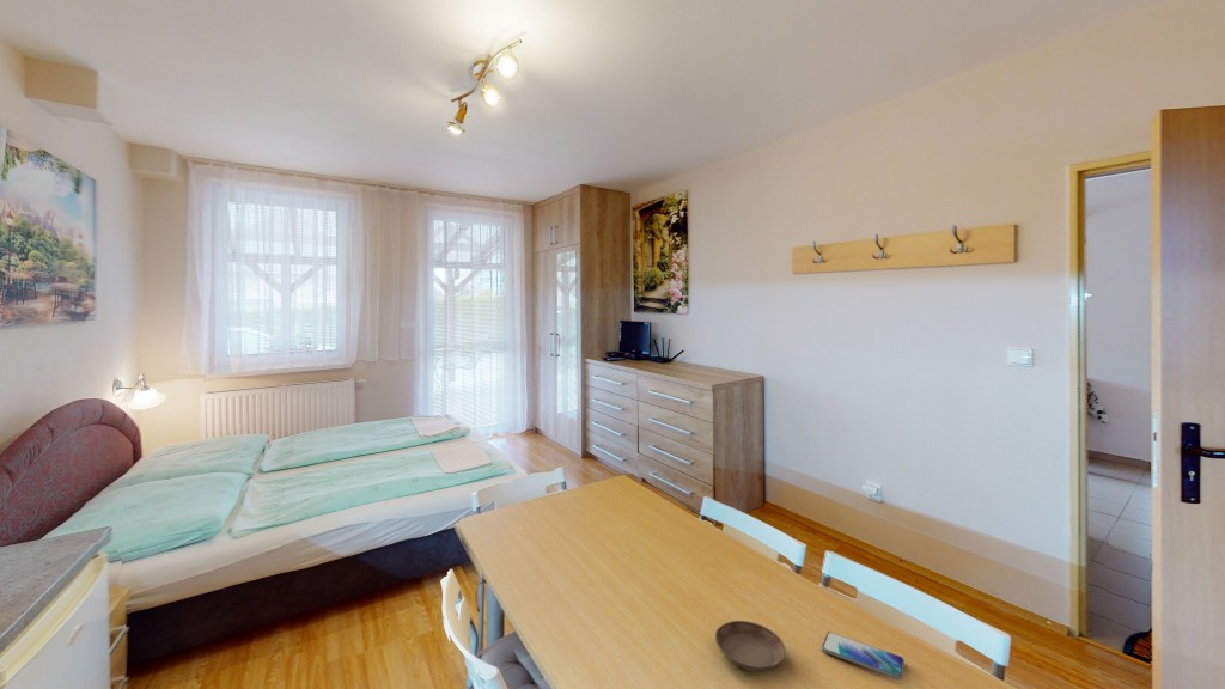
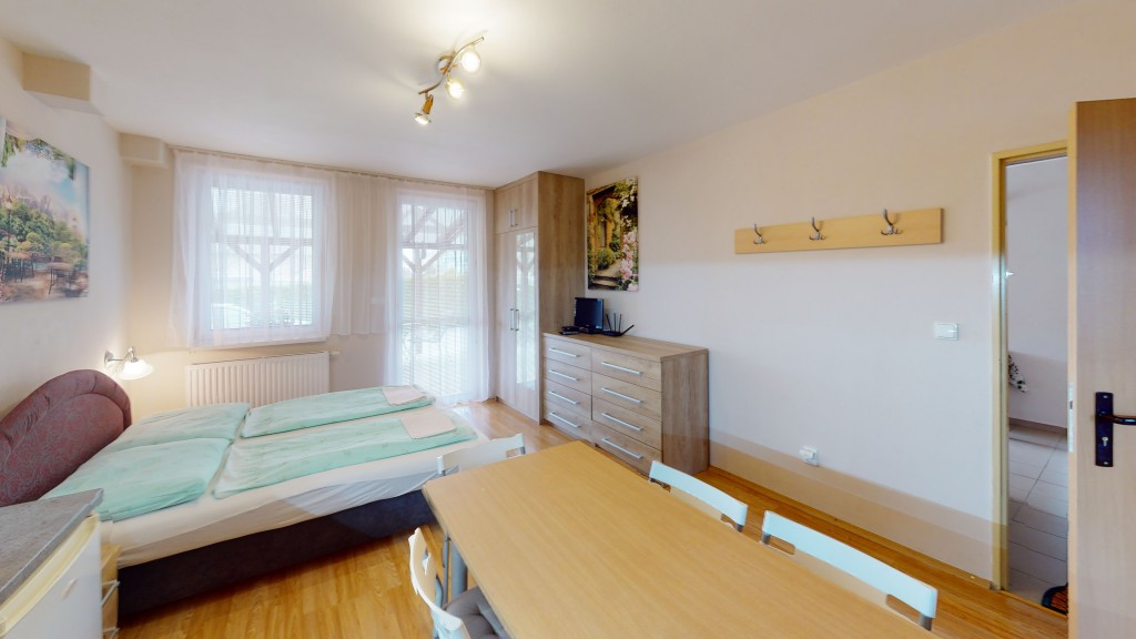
- saucer (749, 647)
- smartphone (861, 653)
